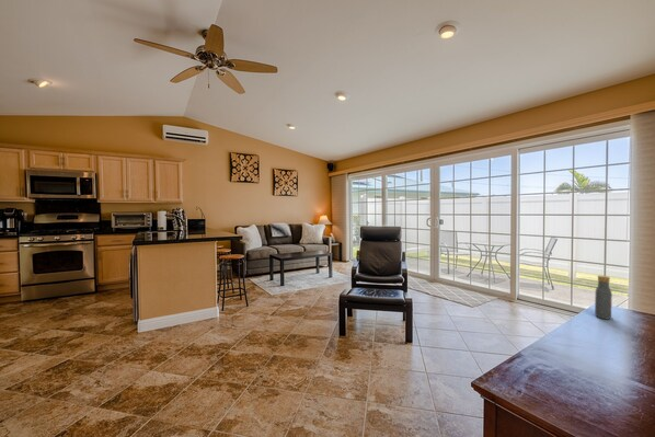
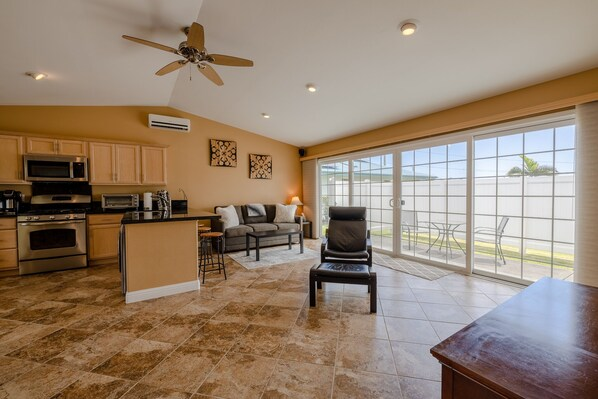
- vodka (602, 296)
